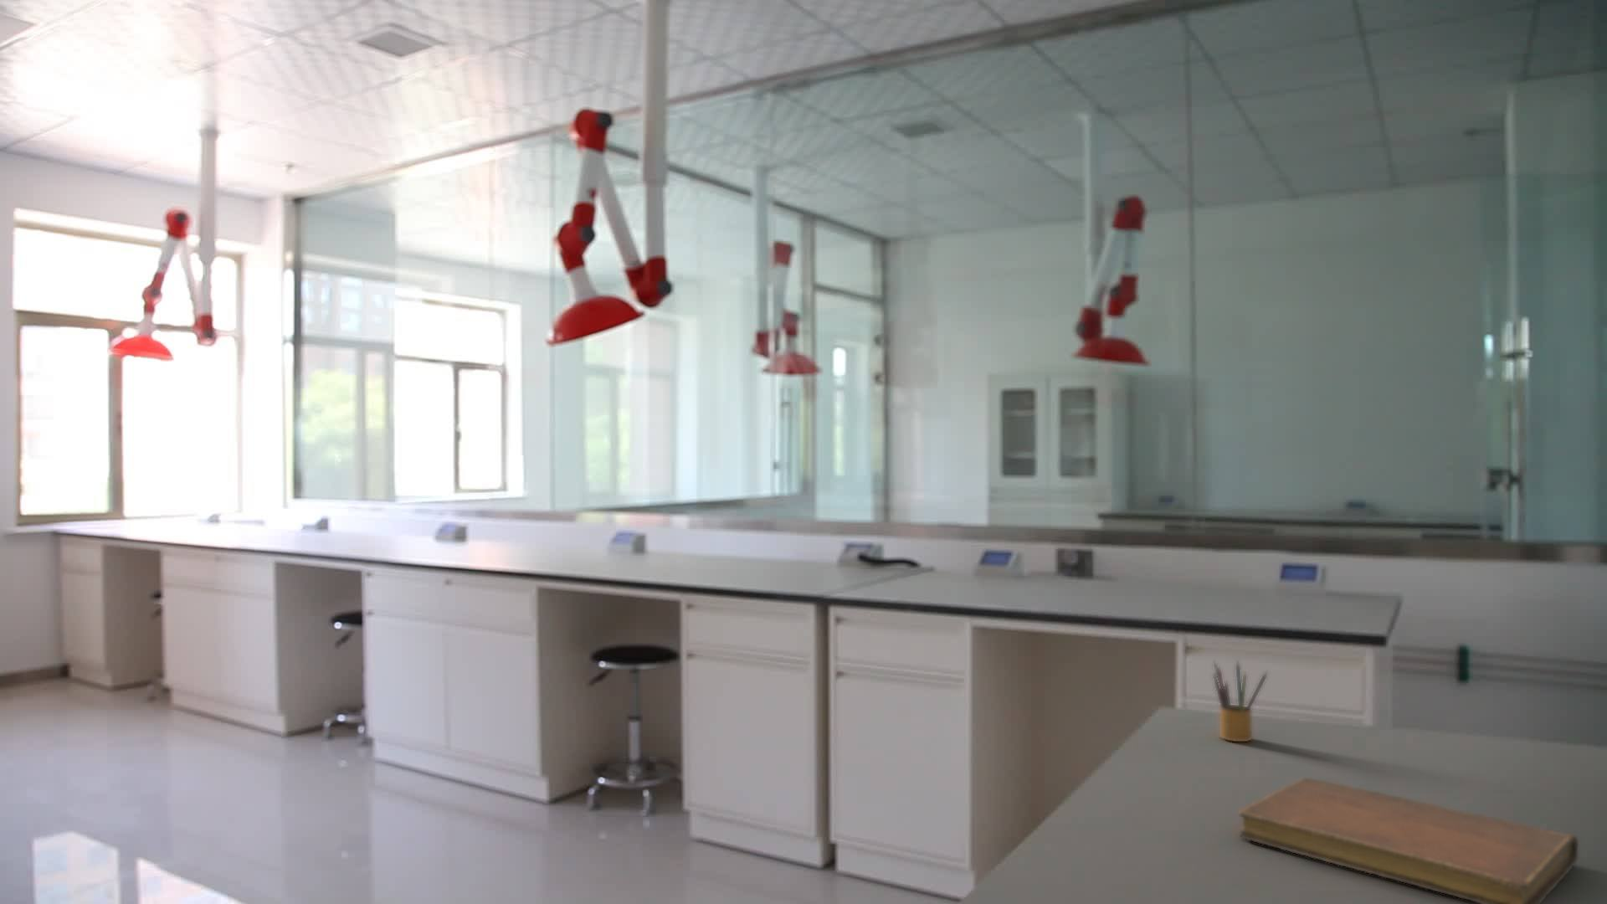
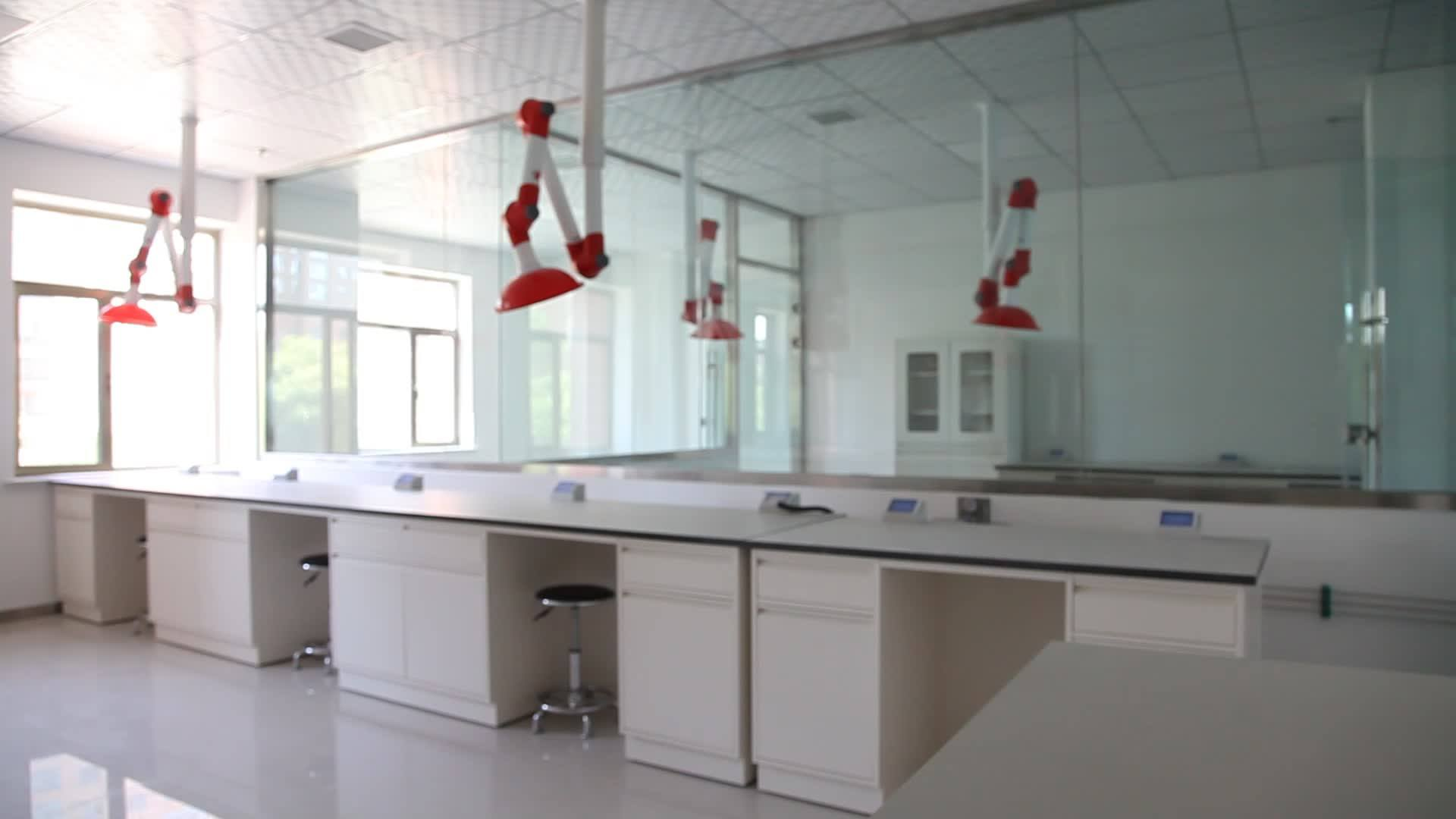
- notebook (1401, 834)
- pencil box (1238, 700)
